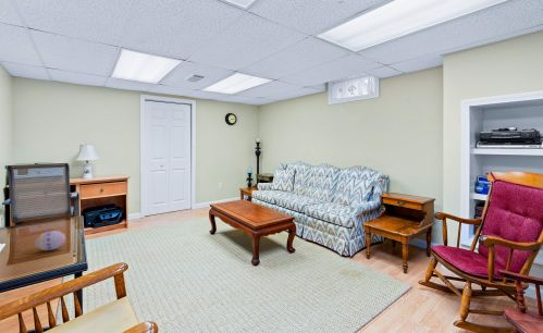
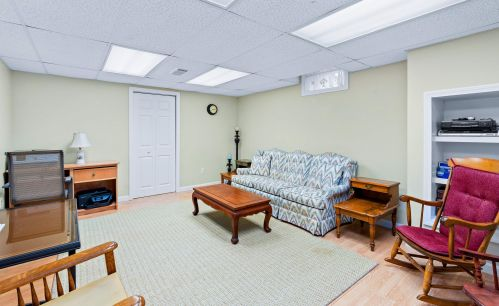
- decorative egg (50, 240)
